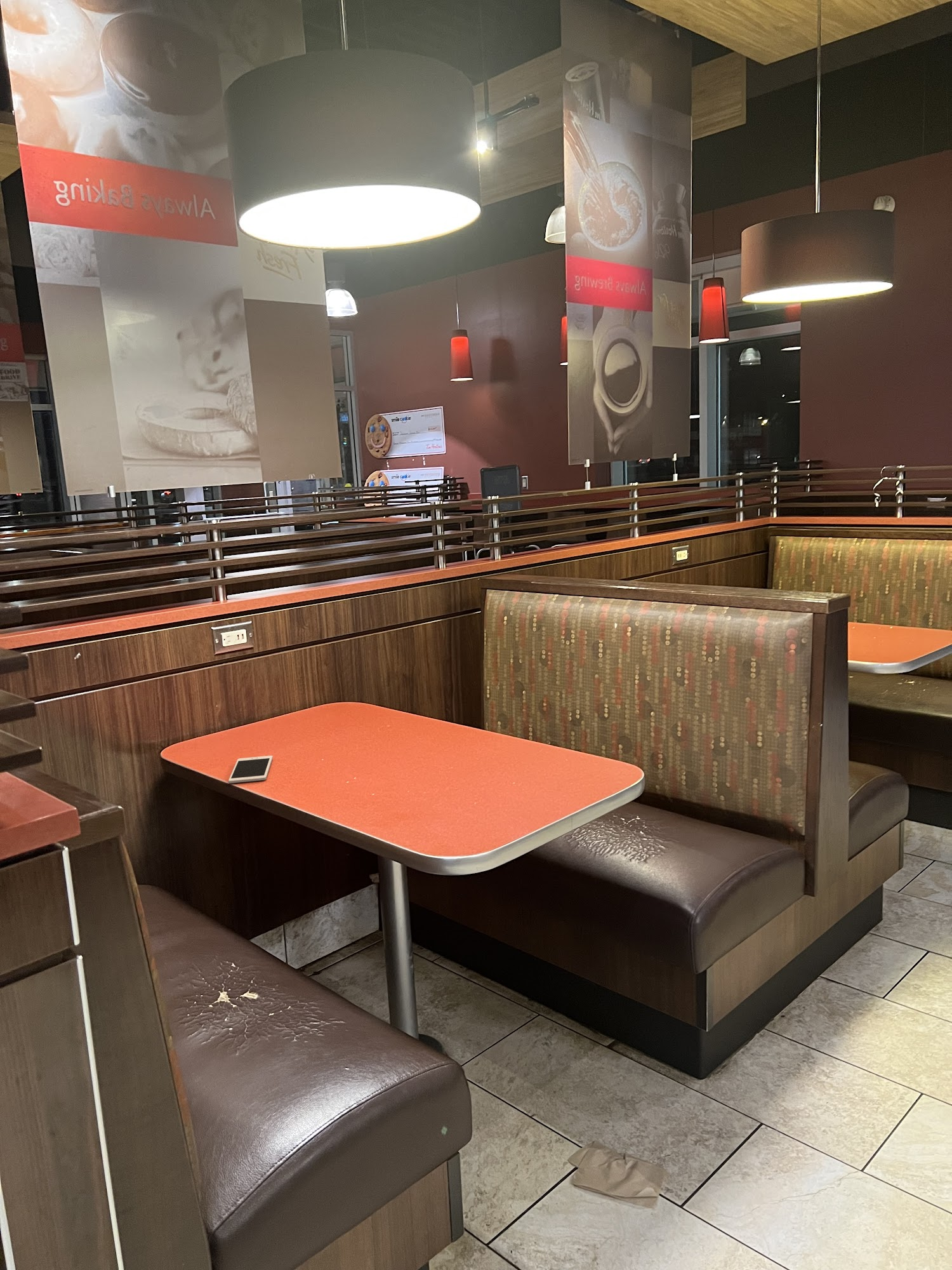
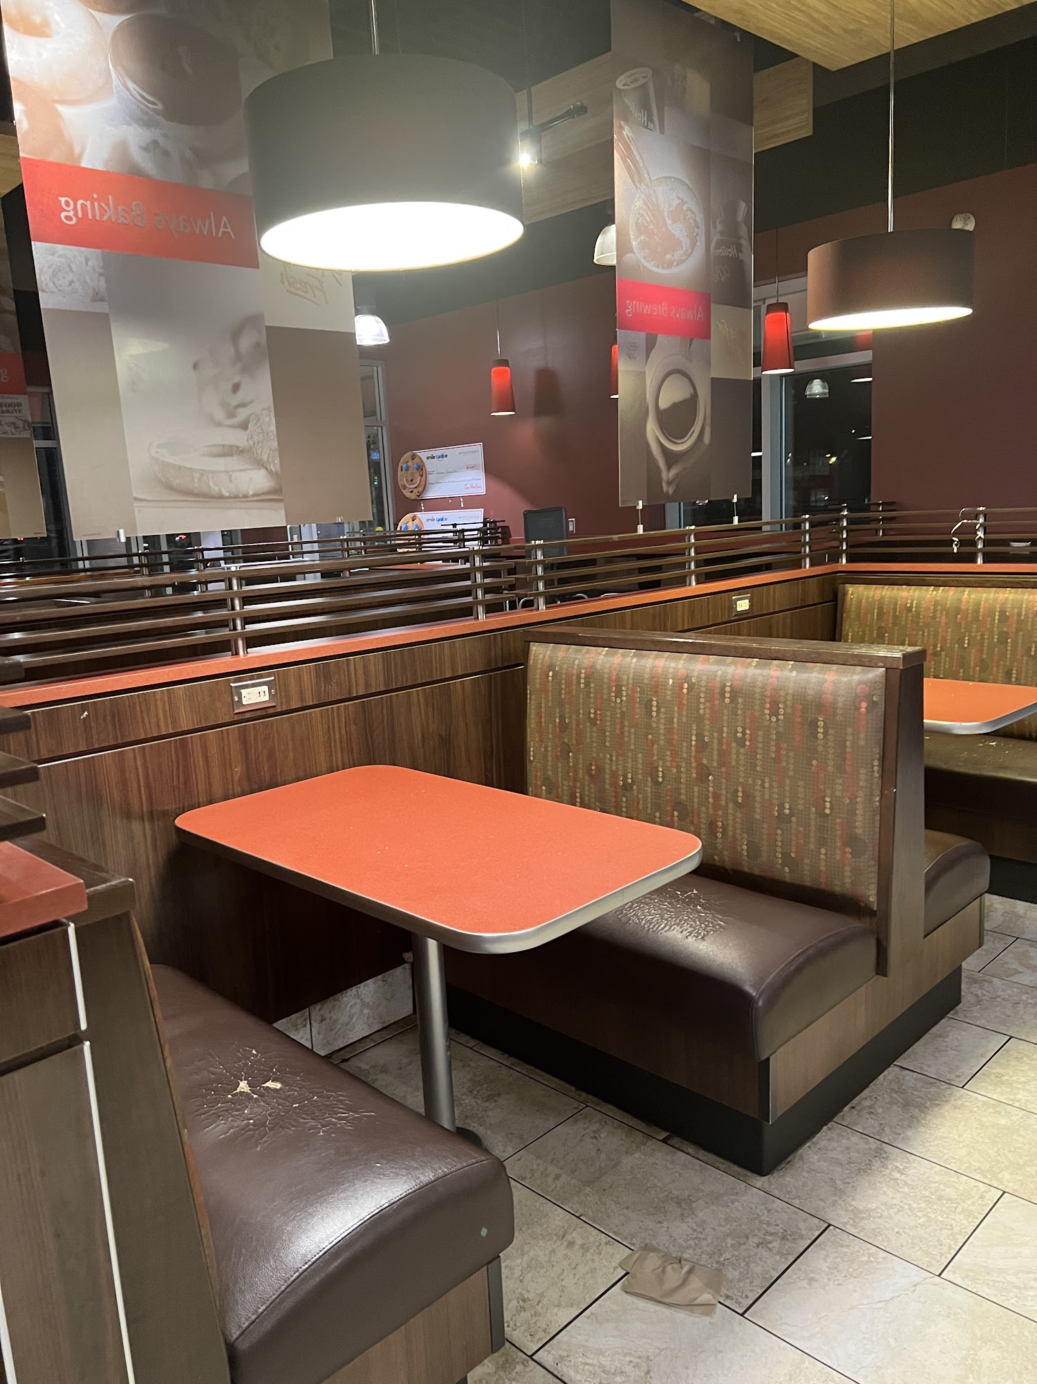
- cell phone (251, 768)
